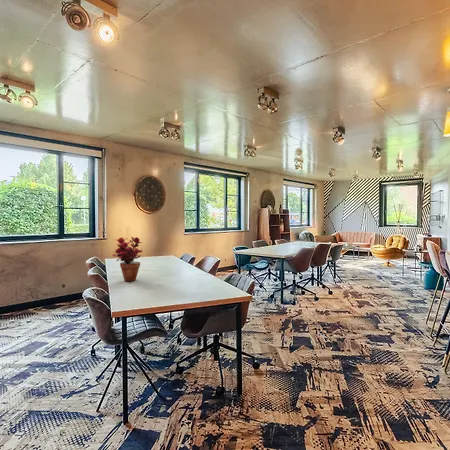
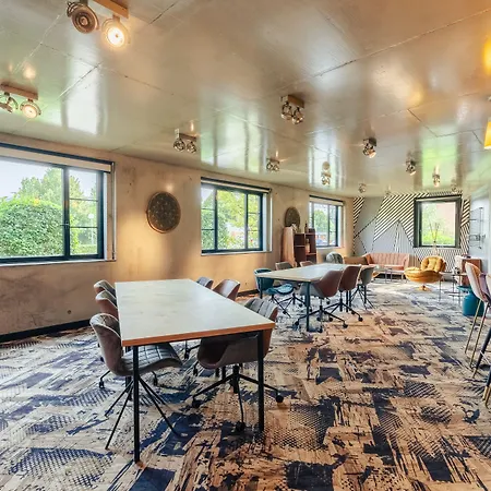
- potted plant (128, 259)
